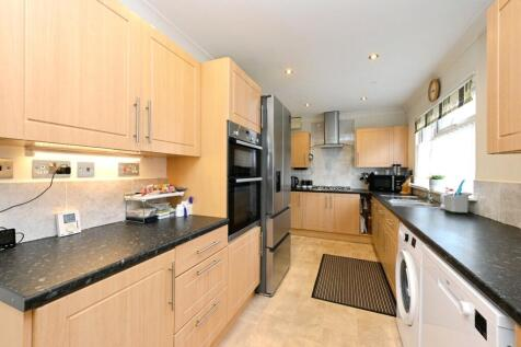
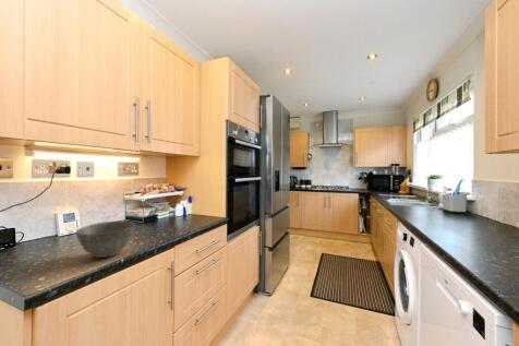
+ bowl (107, 240)
